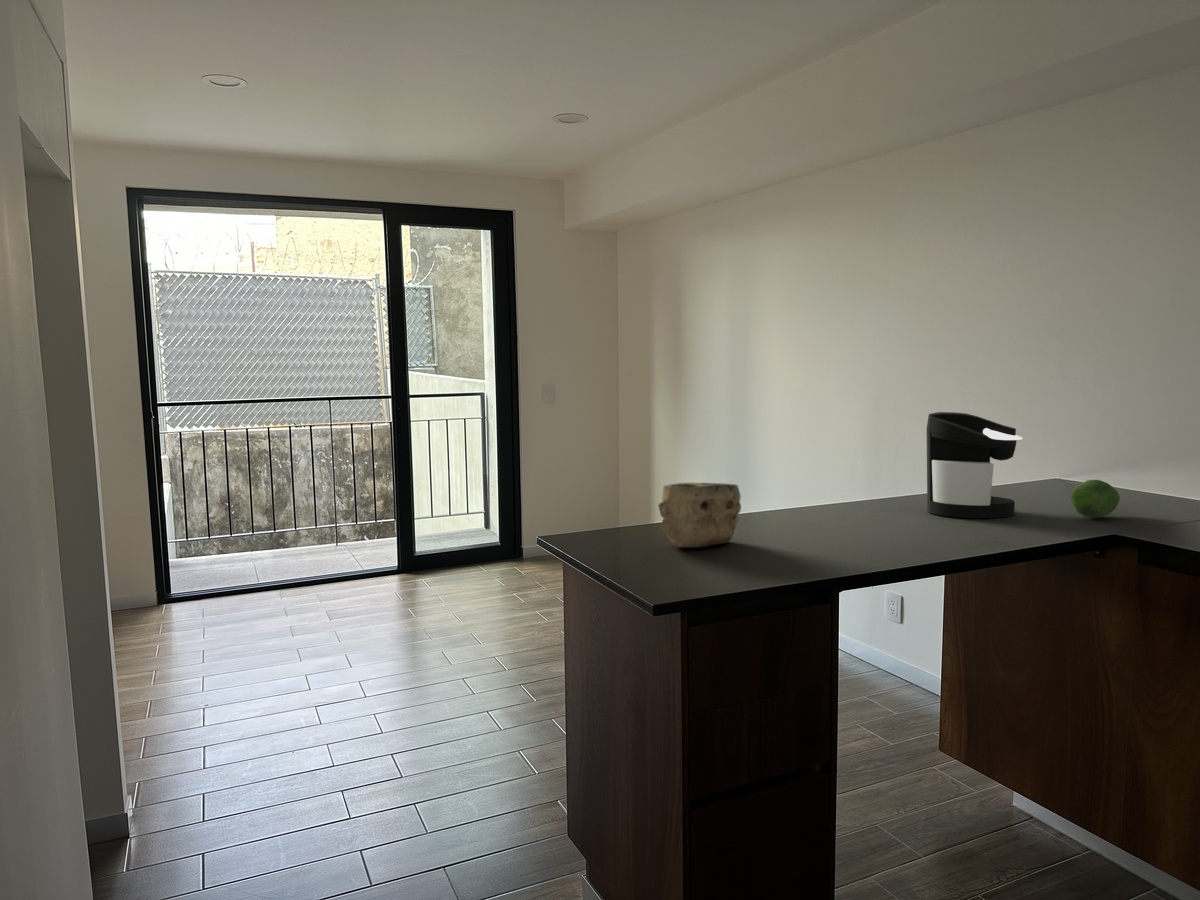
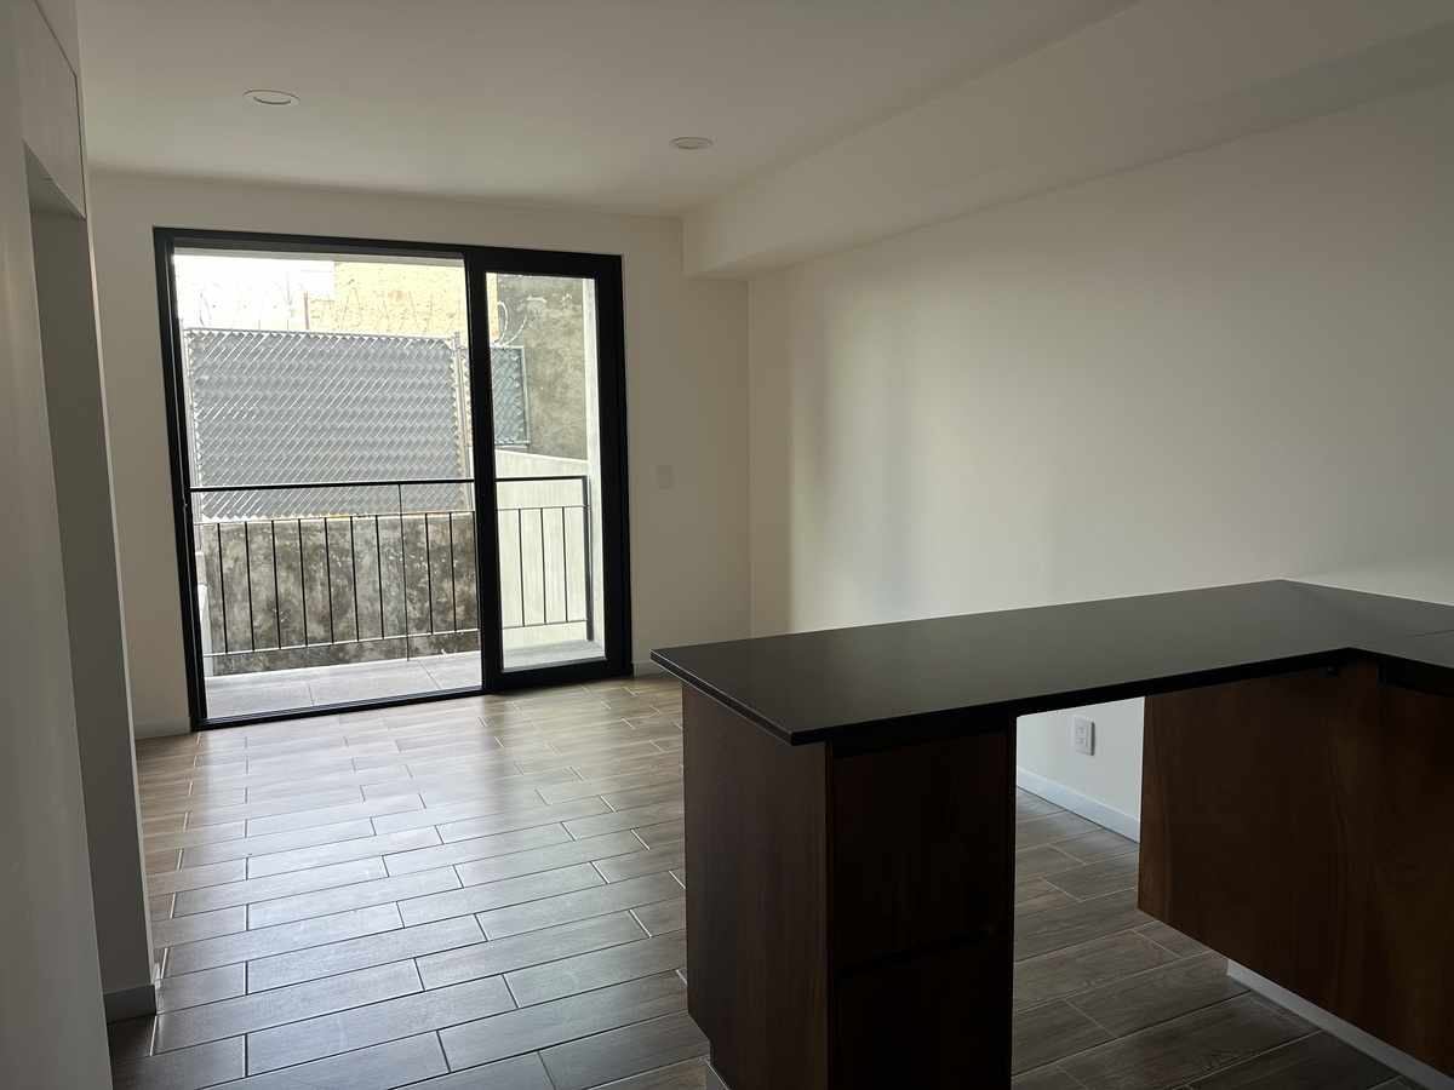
- fruit (1097, 498)
- bowl (700, 513)
- coffee maker (972, 462)
